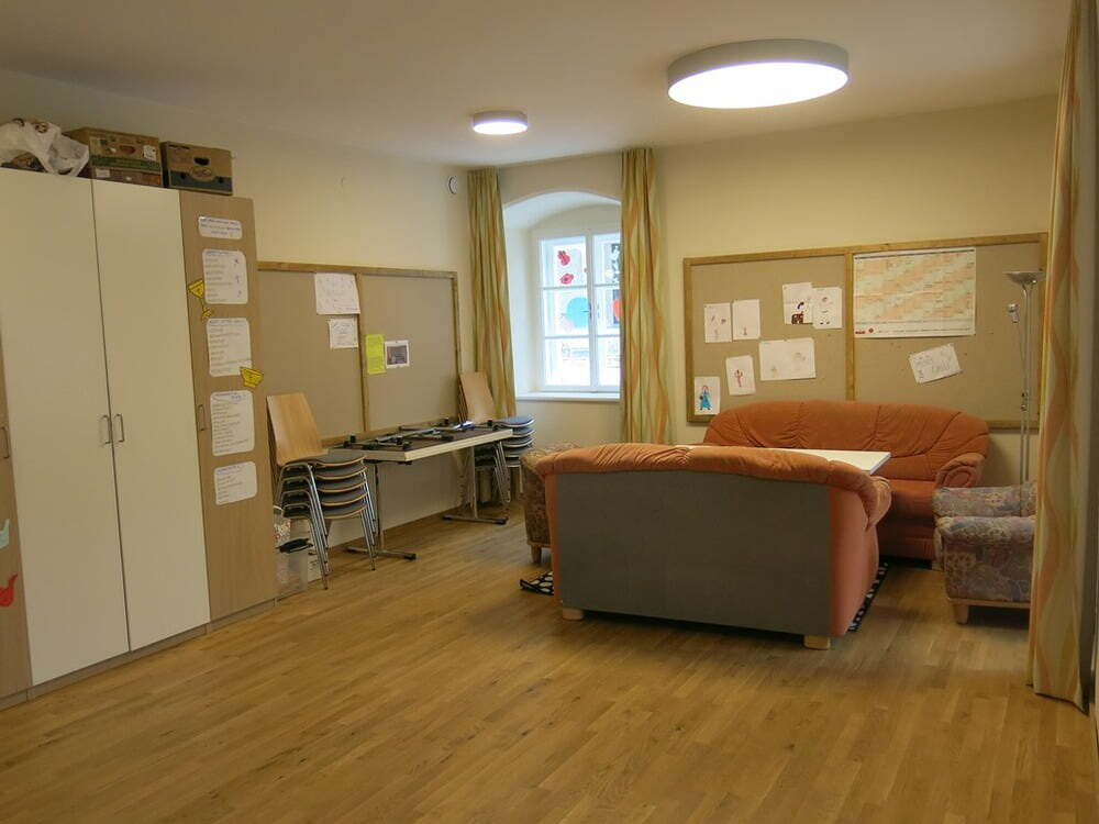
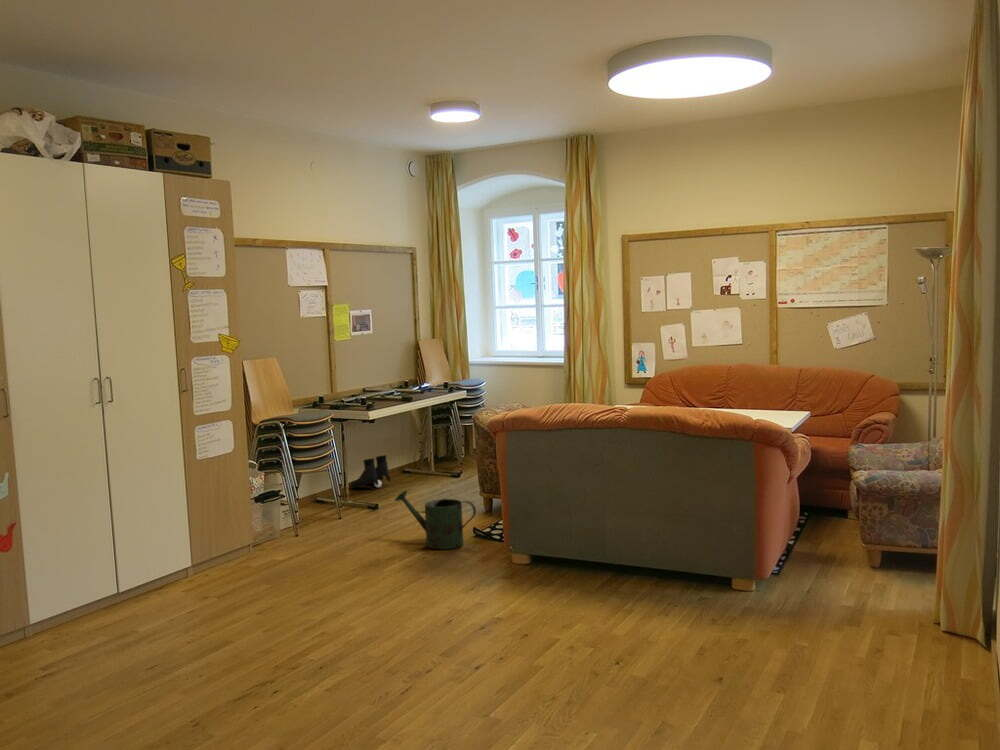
+ boots (369, 470)
+ watering can (435, 517)
